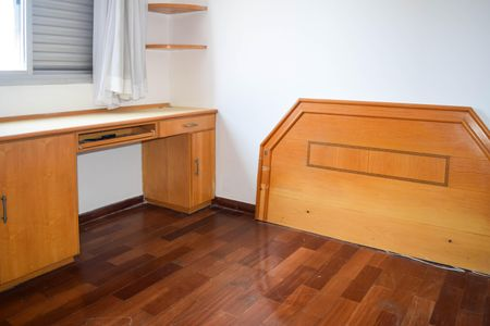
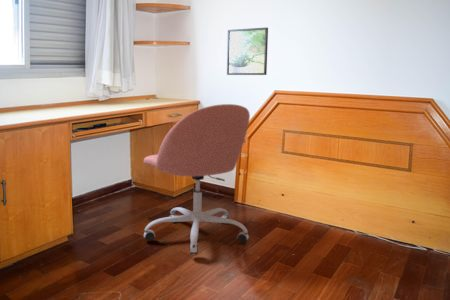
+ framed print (246, 52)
+ office chair (196, 170)
